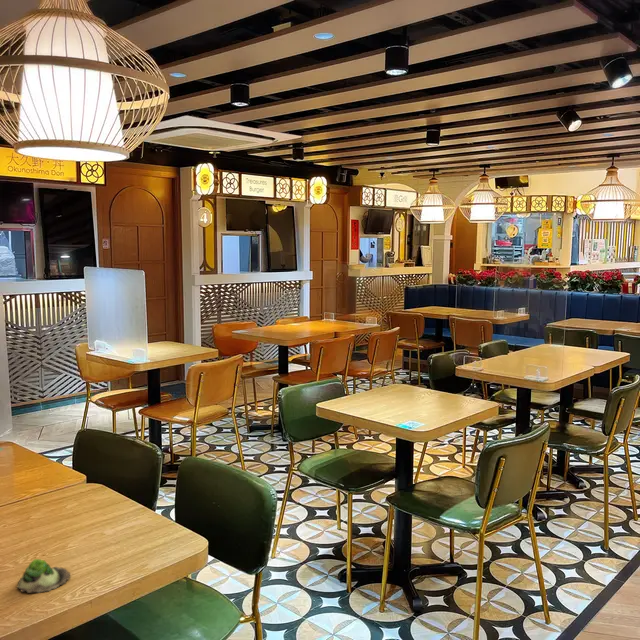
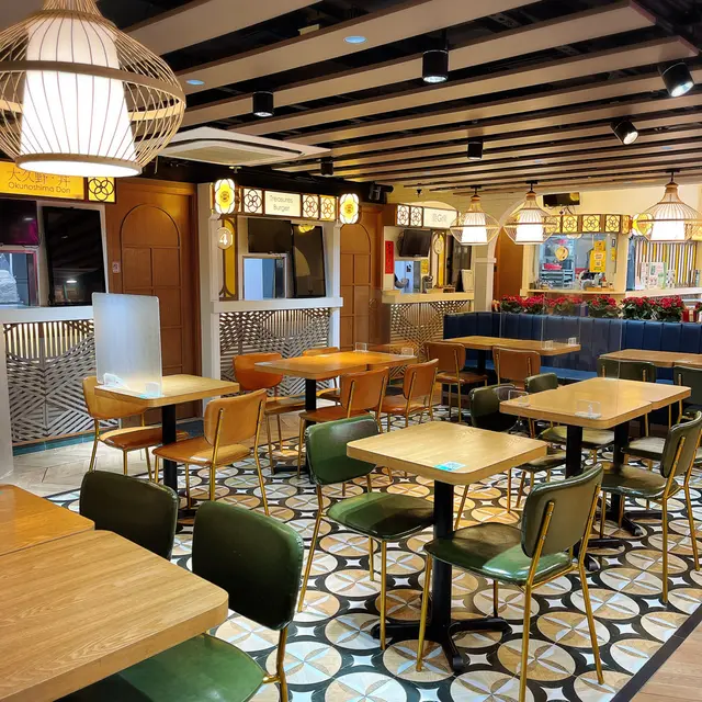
- succulent plant (43, 568)
